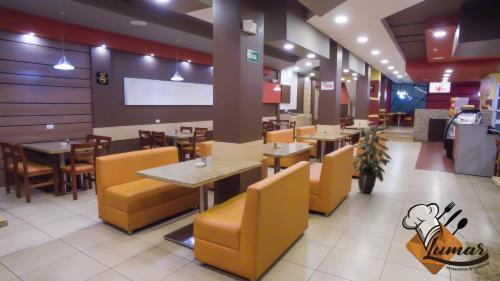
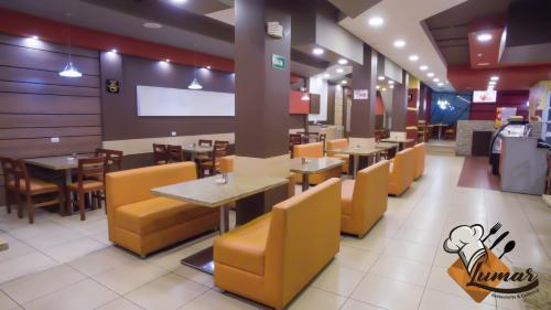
- indoor plant (370, 157)
